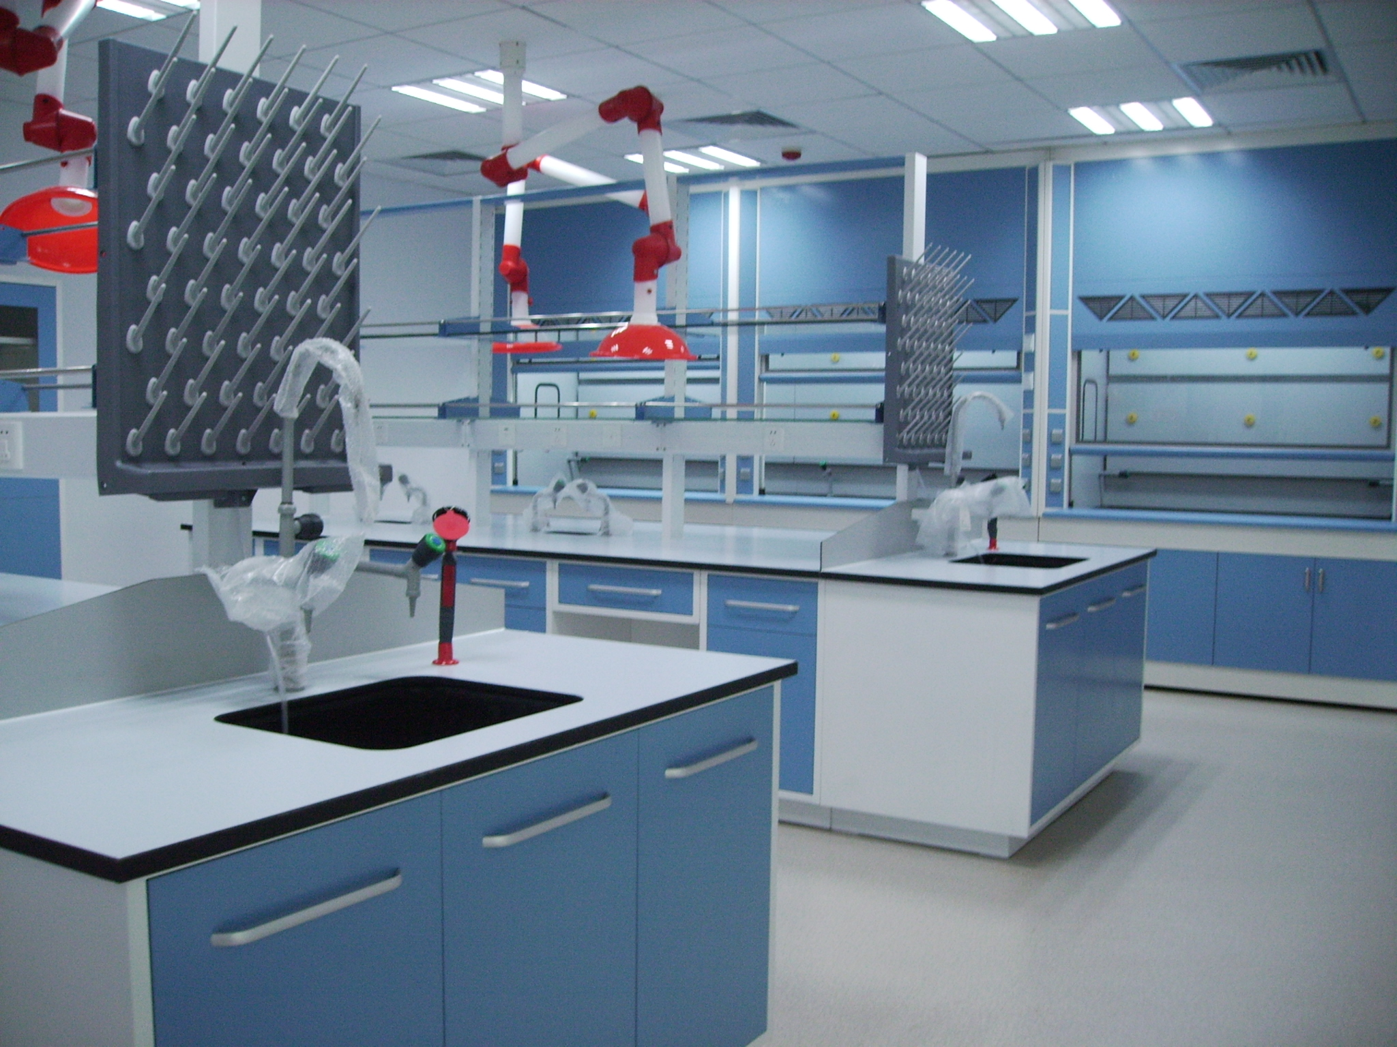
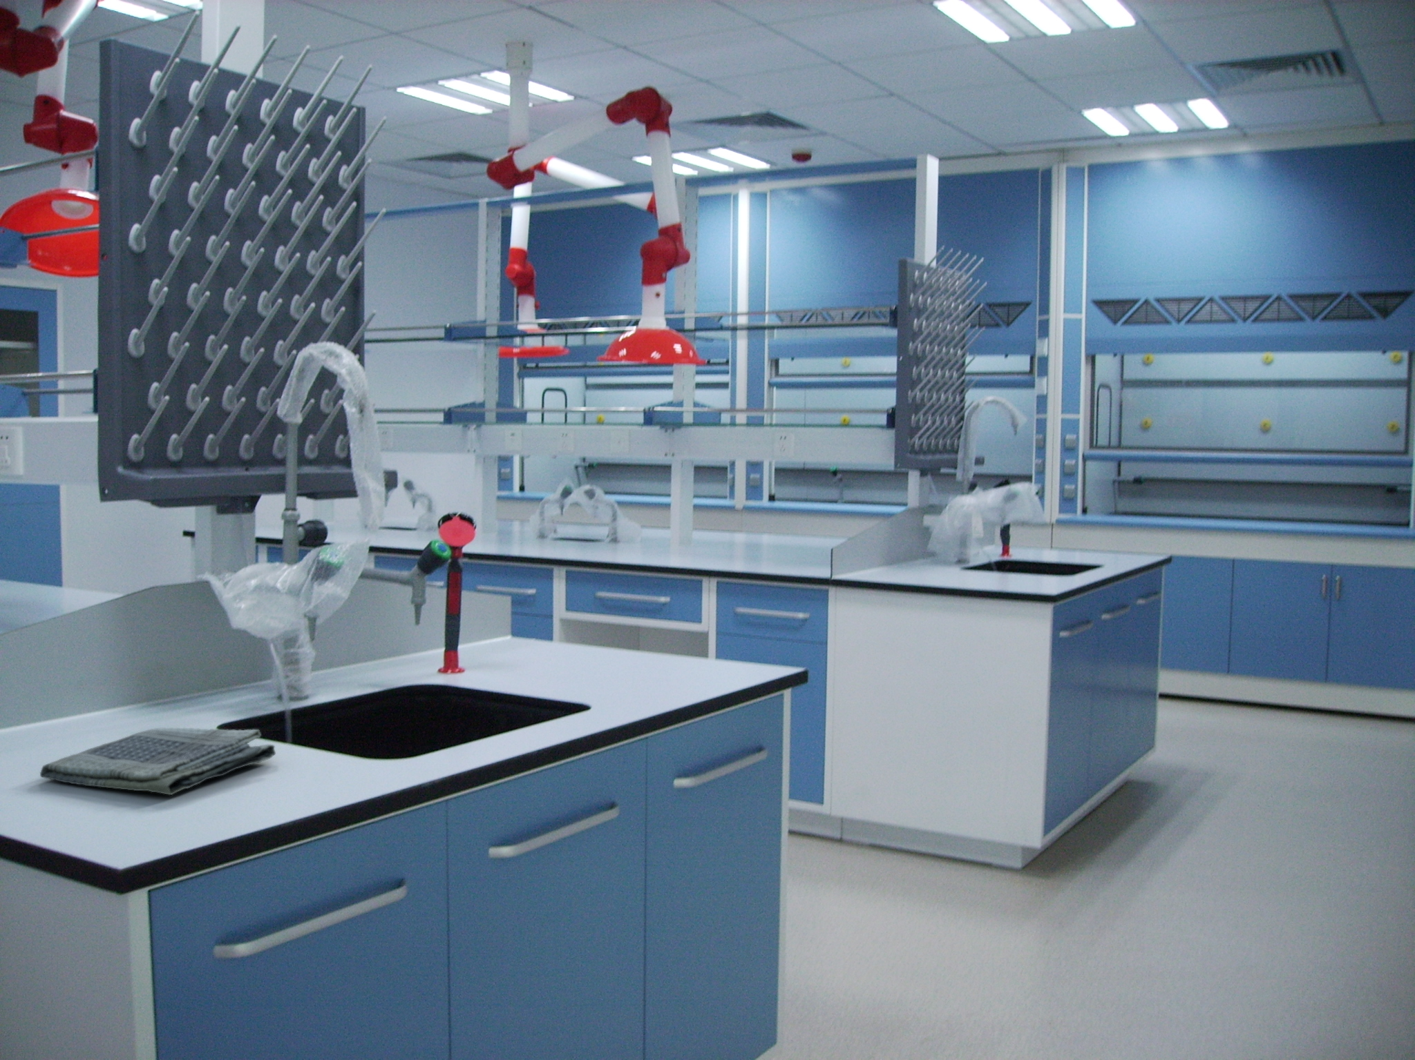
+ dish towel (164, 755)
